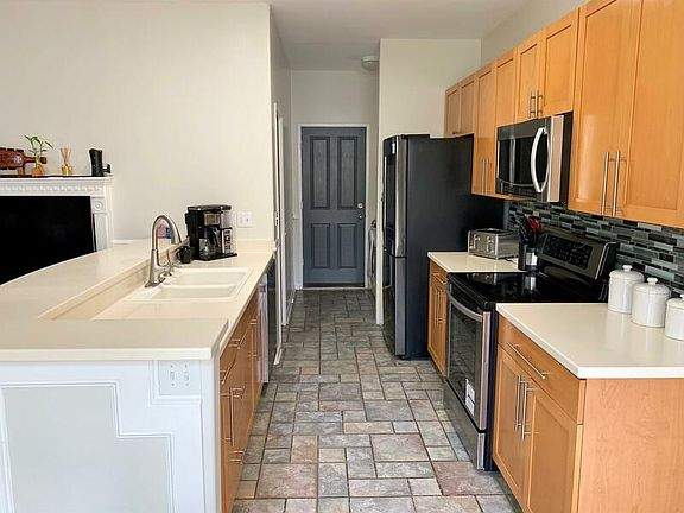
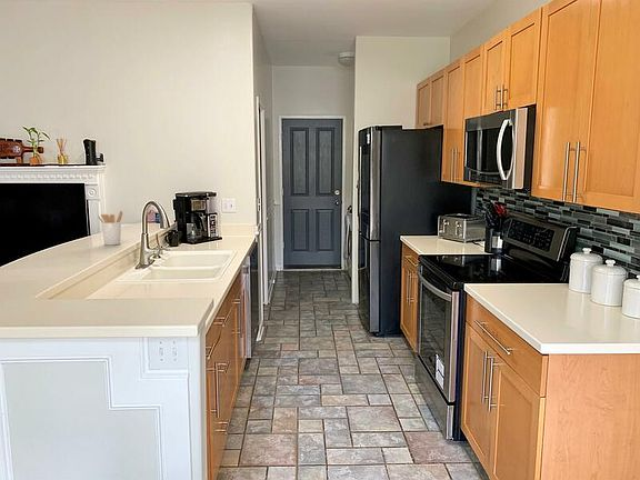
+ utensil holder (110, 228)
